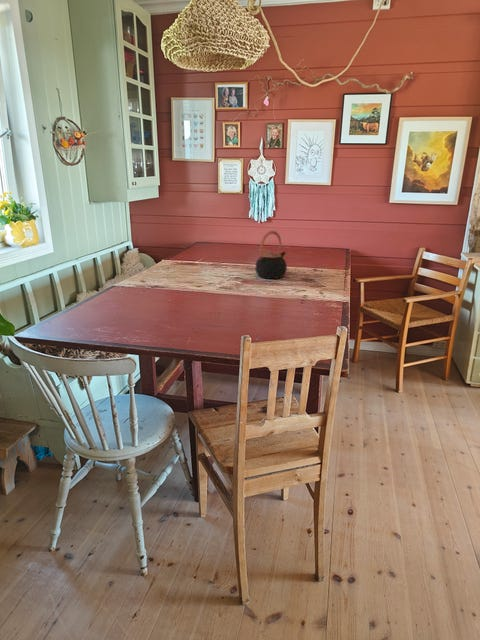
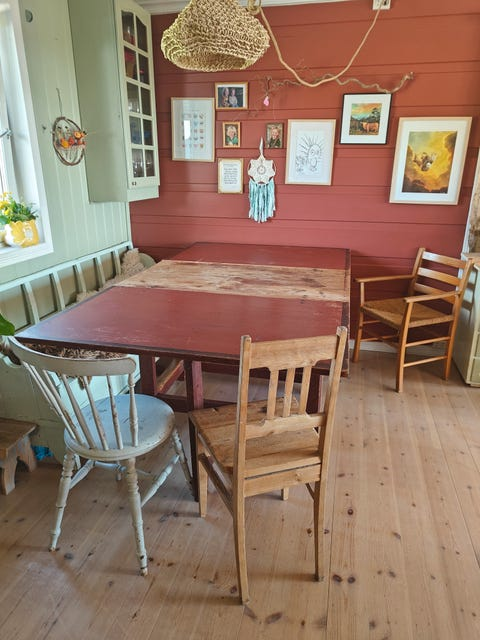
- teapot (272, 253)
